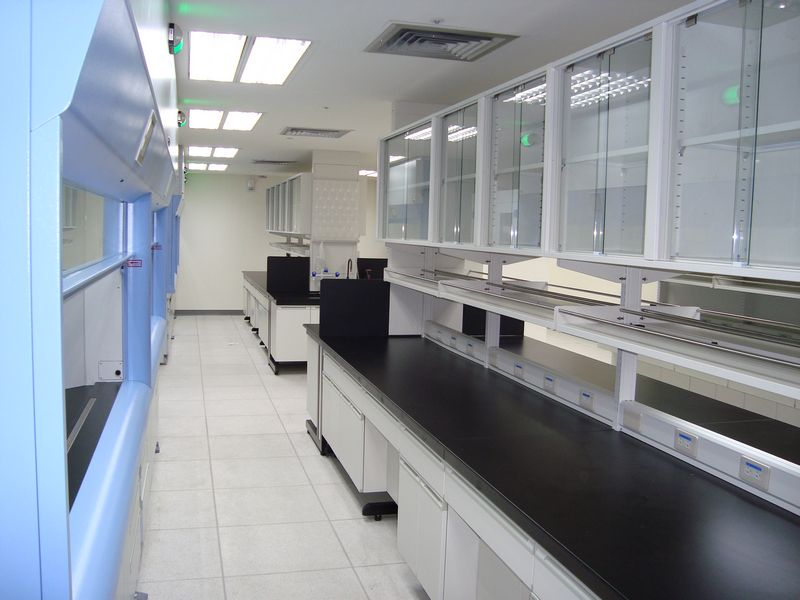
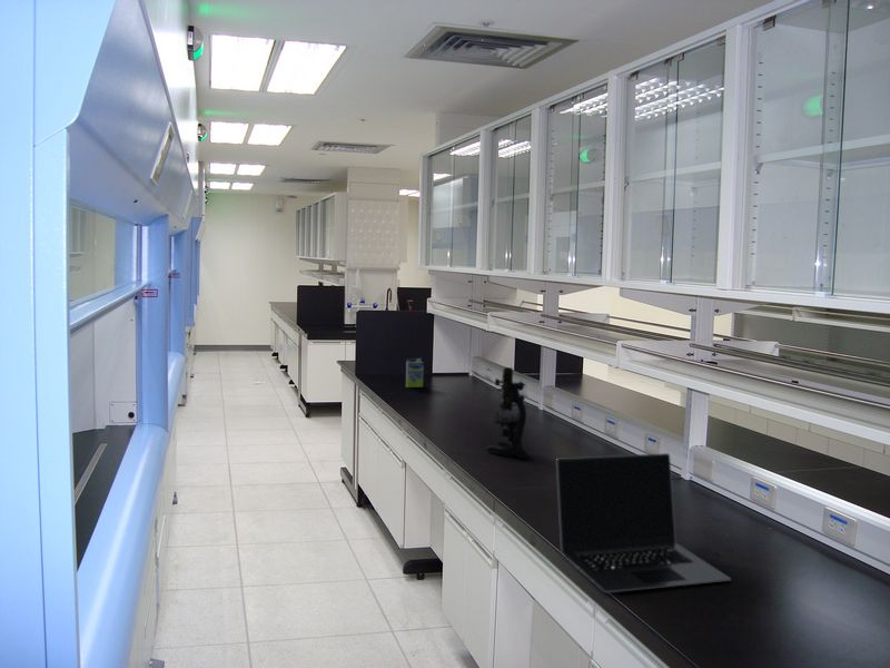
+ box (414, 372)
+ laptop (640, 517)
+ microscope (508, 410)
